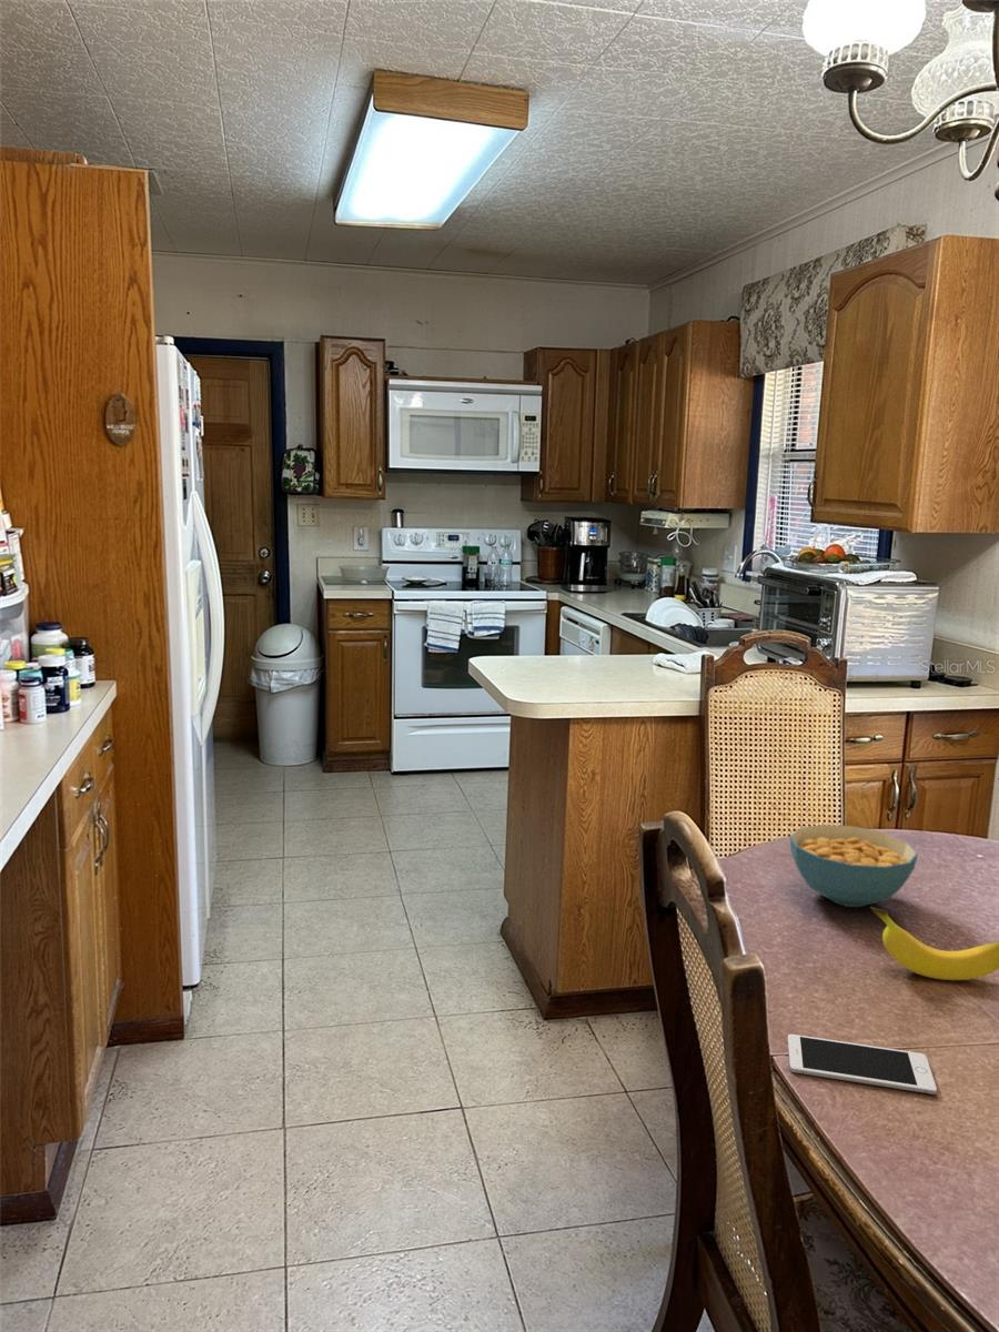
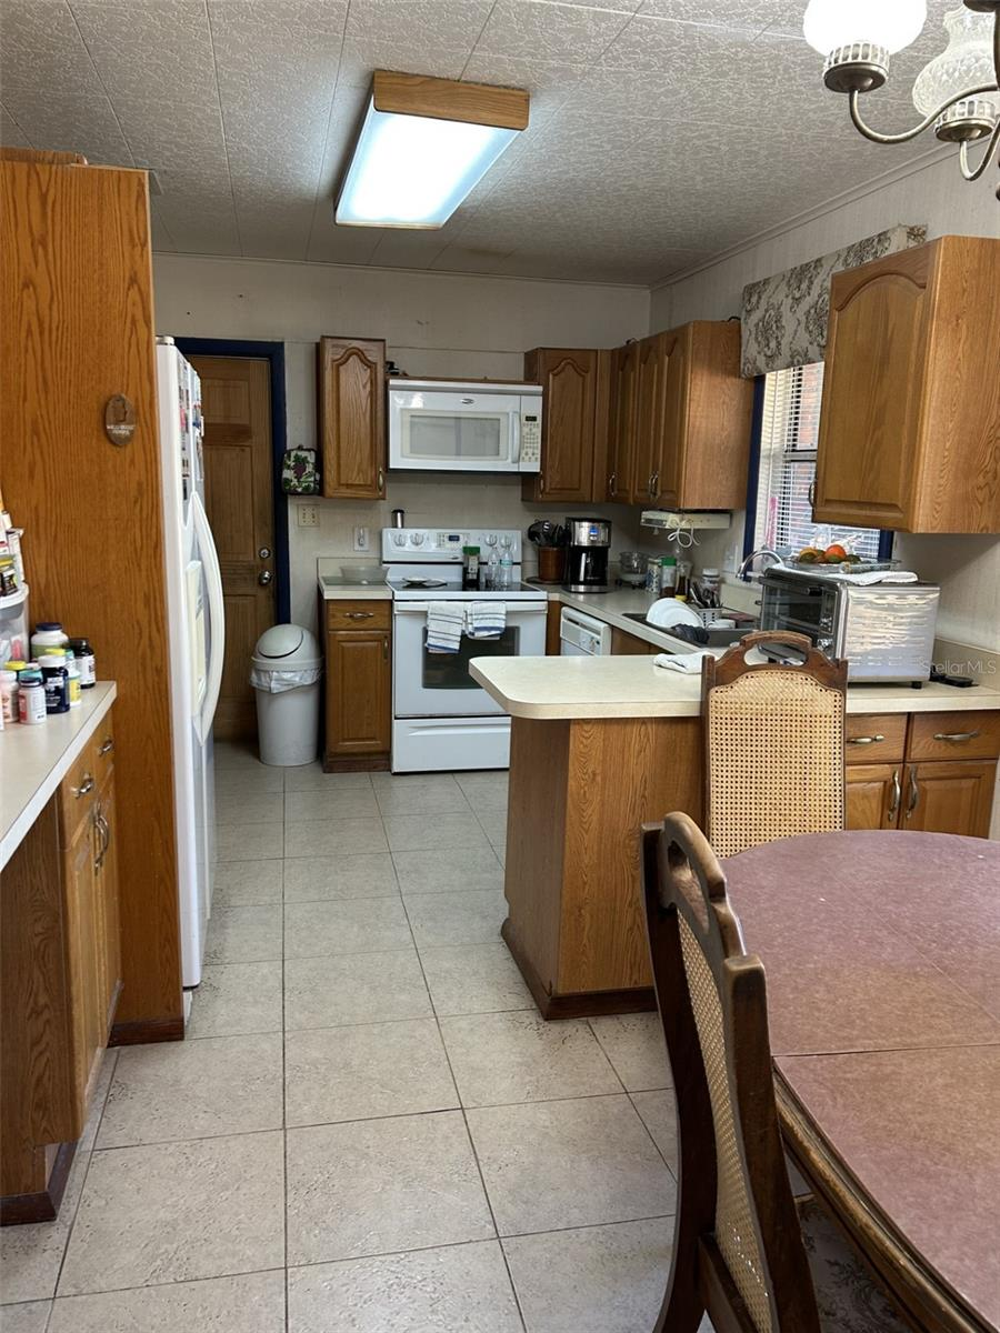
- cereal bowl (849, 871)
- banana (936, 949)
- cell phone (858, 1062)
